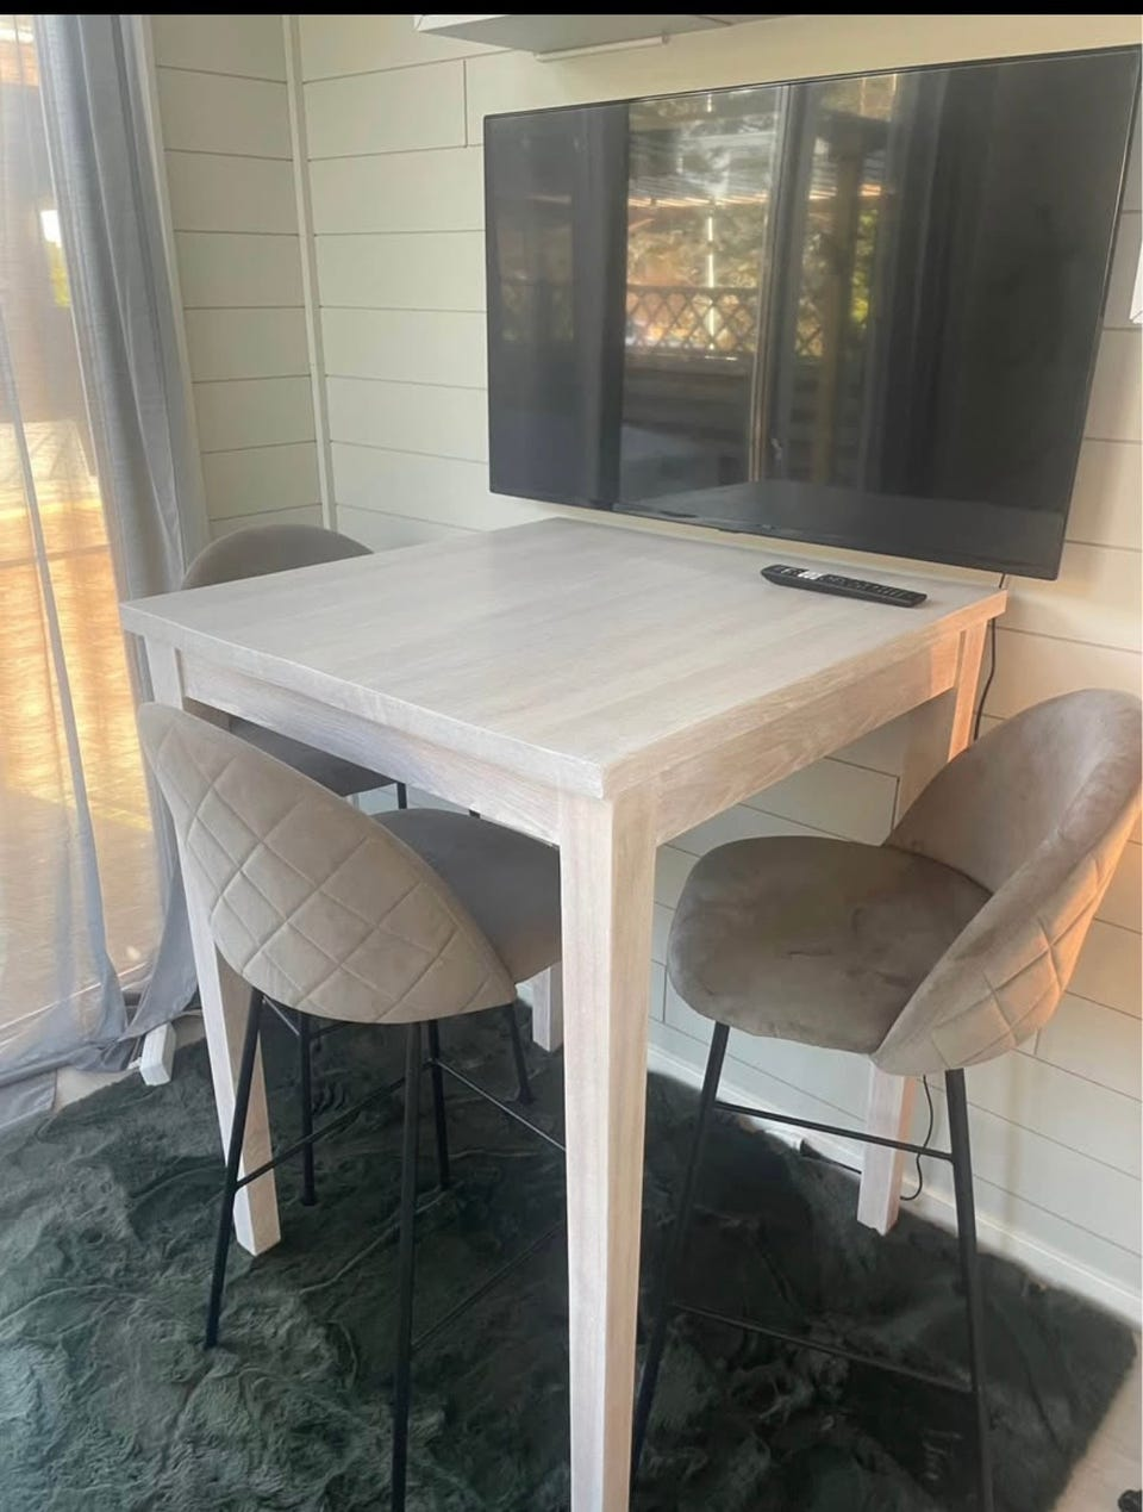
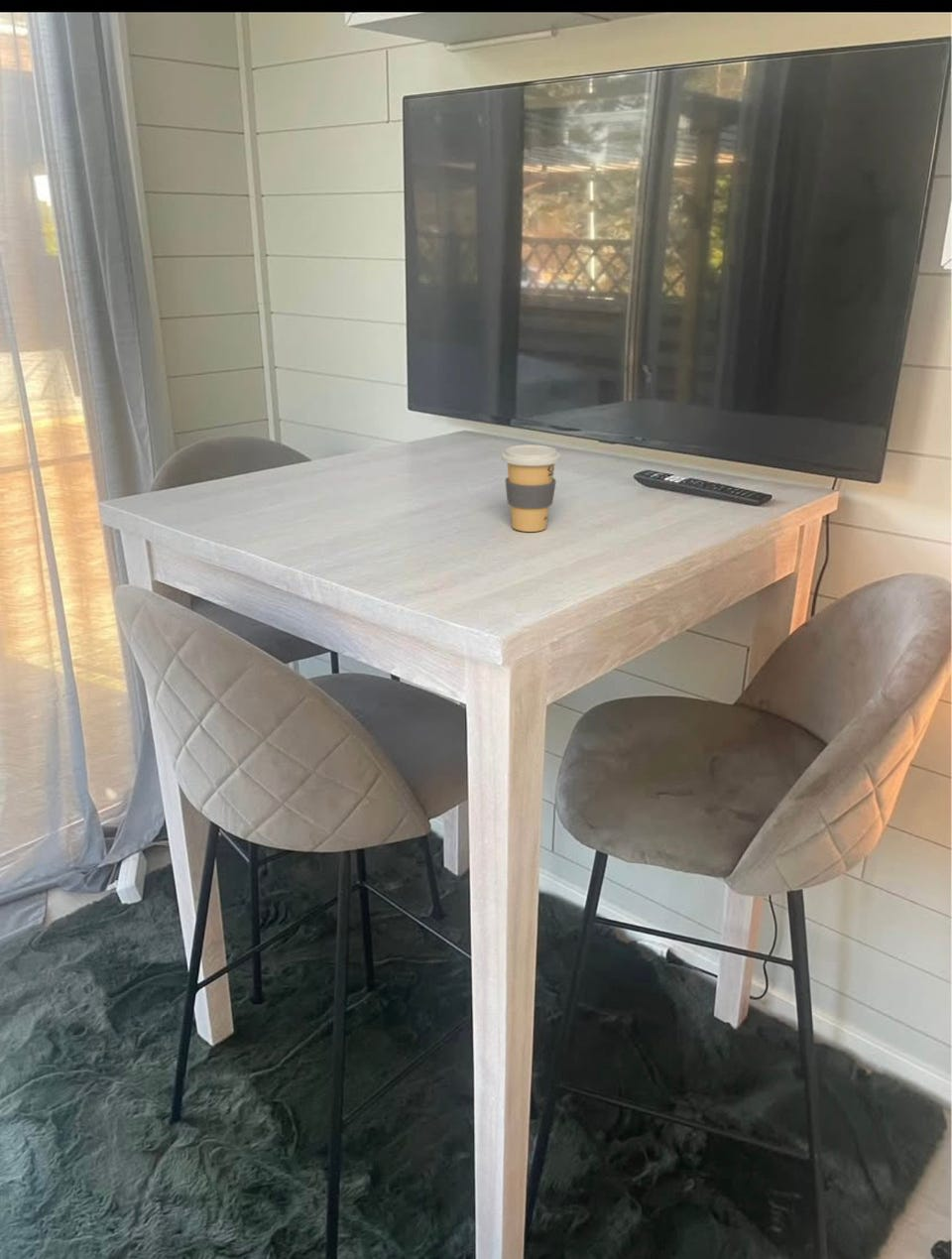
+ coffee cup (530, 488)
